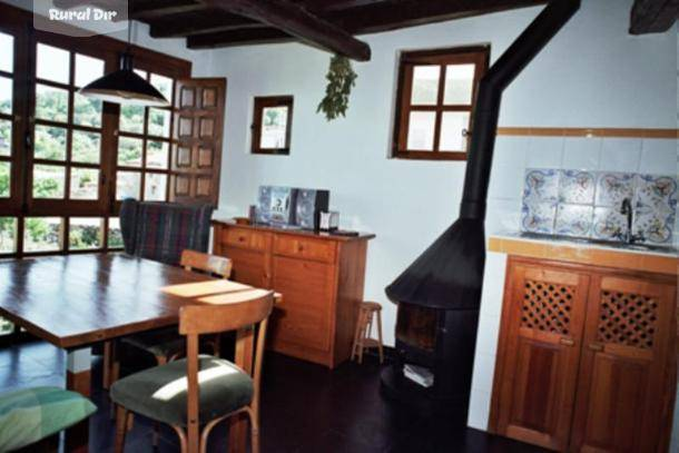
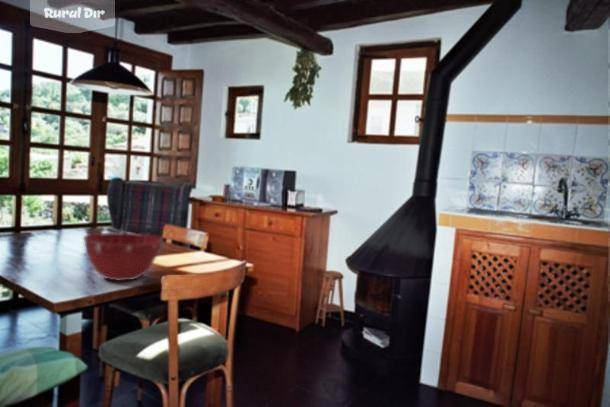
+ mixing bowl (123, 256)
